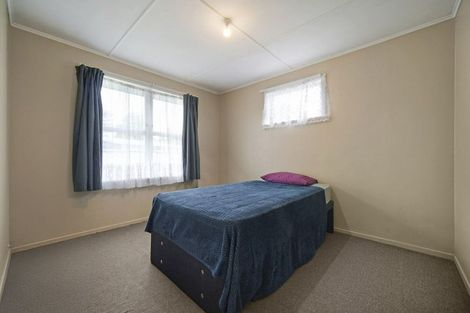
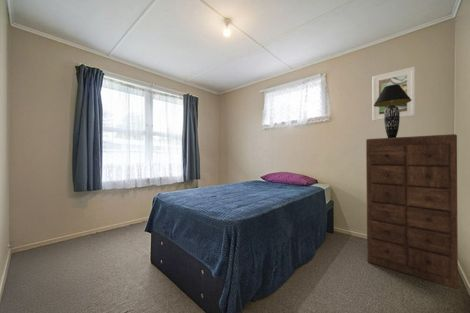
+ table lamp (391, 112)
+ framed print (388, 85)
+ dresser (408, 200)
